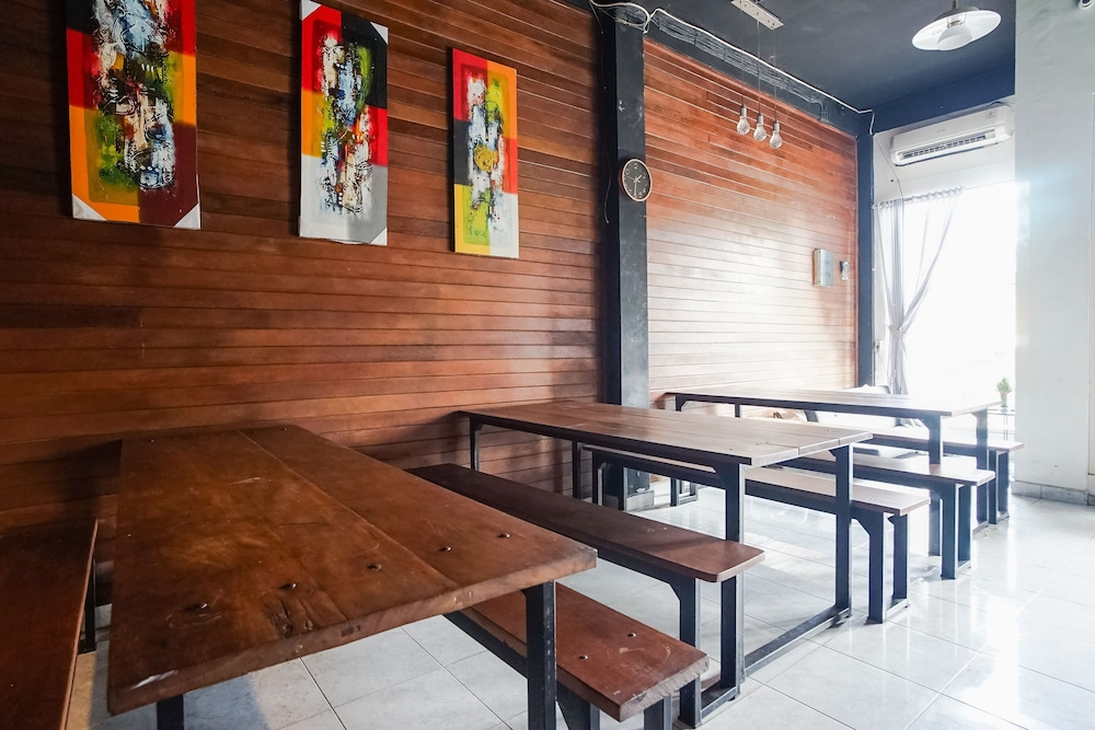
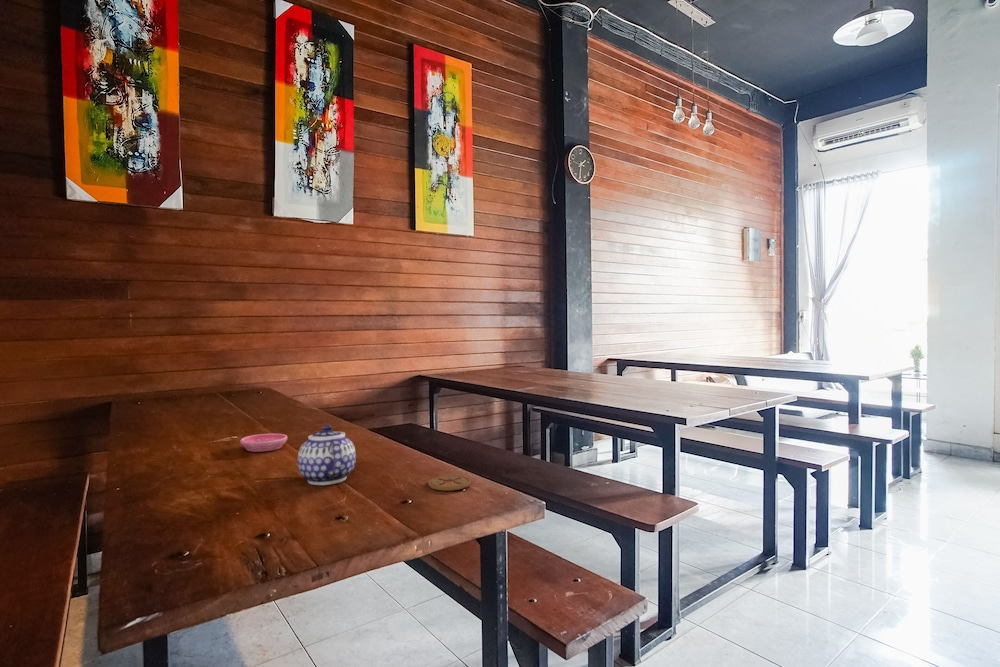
+ coaster (449, 482)
+ teapot (326, 452)
+ saucer (264, 442)
